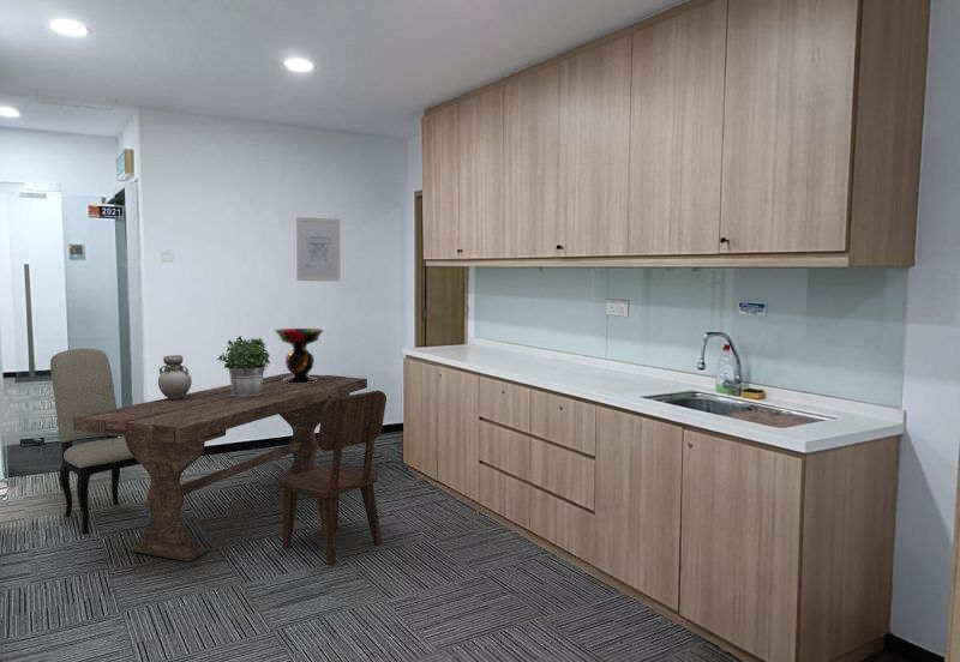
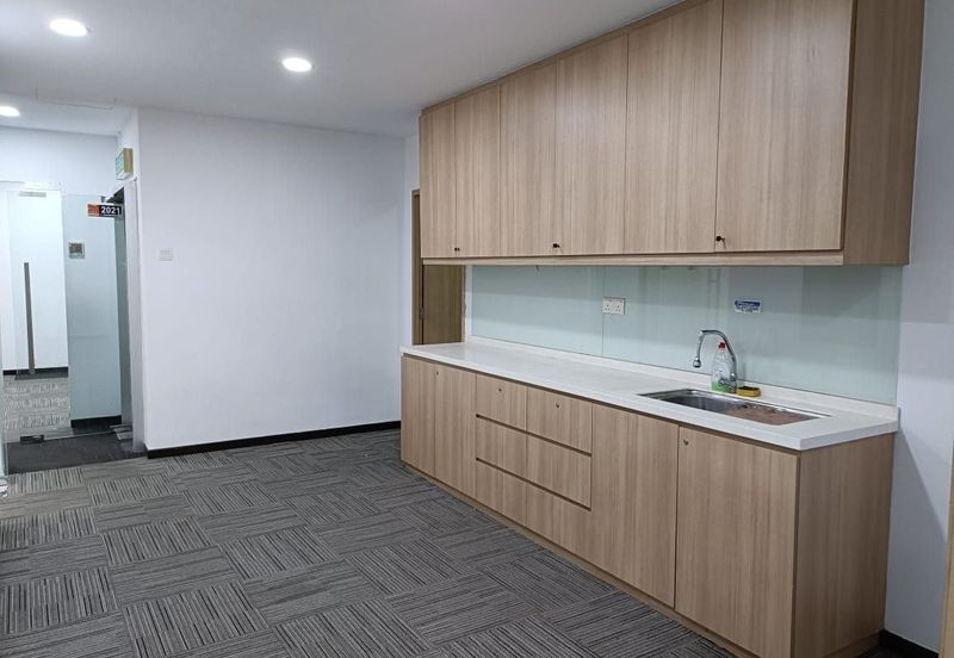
- vase (174, 377)
- dining table (250, 459)
- wall art (318, 249)
- potted plant (245, 365)
- decorative bowl (299, 355)
- dining chair (331, 468)
- dining chair (100, 434)
